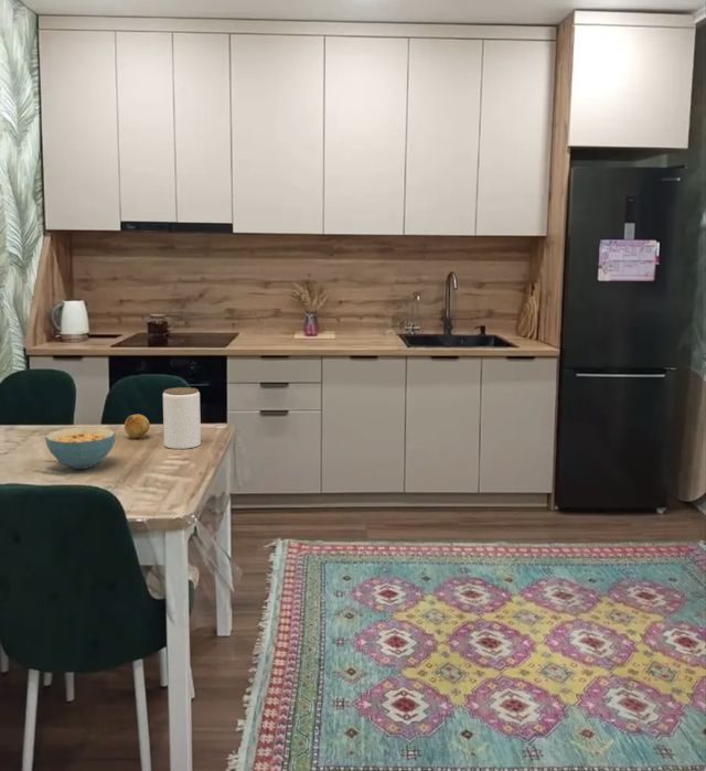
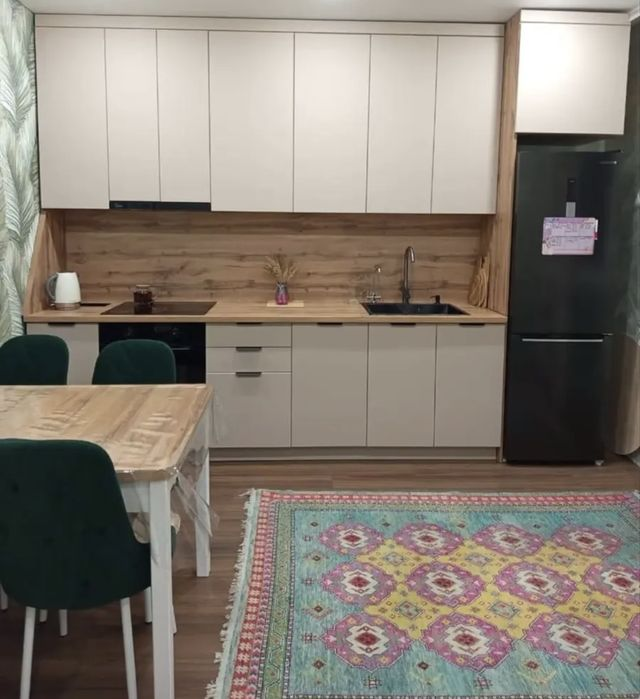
- cereal bowl (81, 450)
- fruit (137, 426)
- jar (181, 417)
